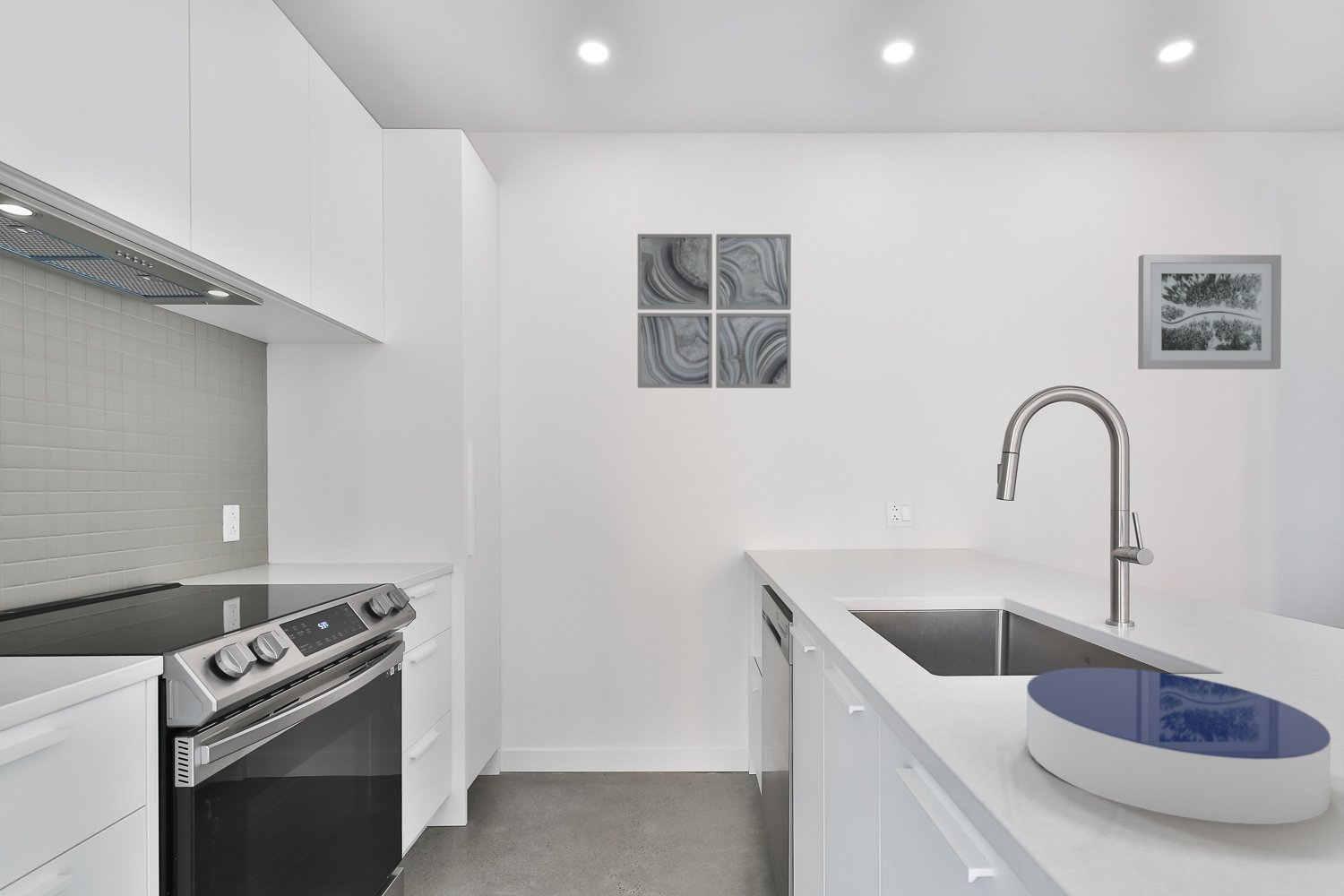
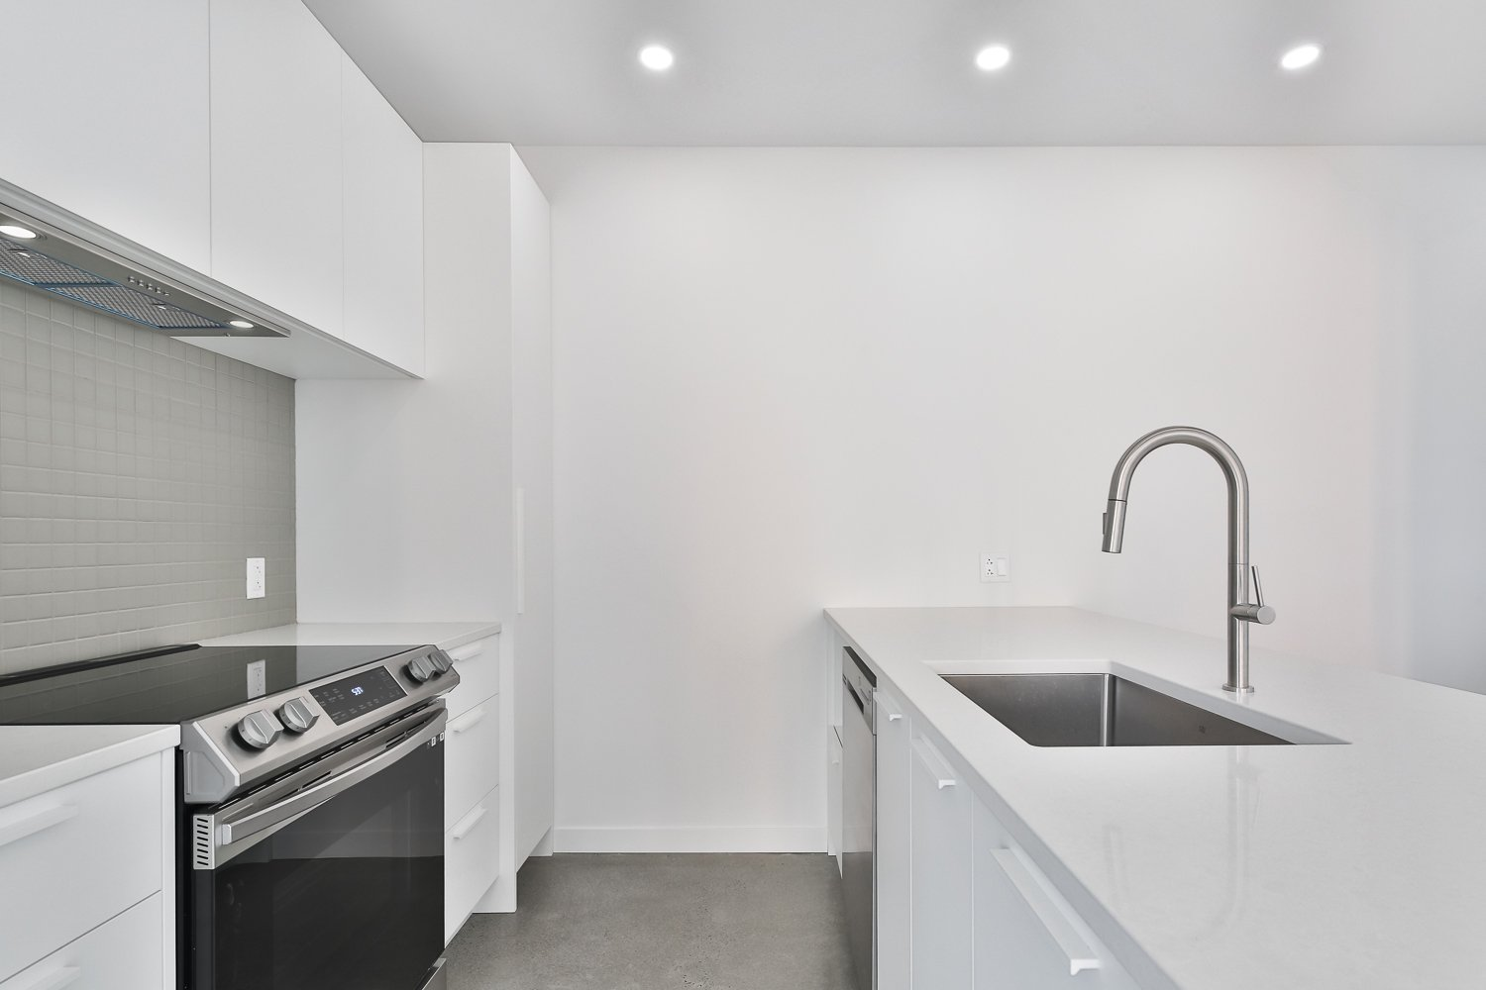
- wall art (1209, 312)
- wall art (711, 313)
- coaster (1164, 735)
